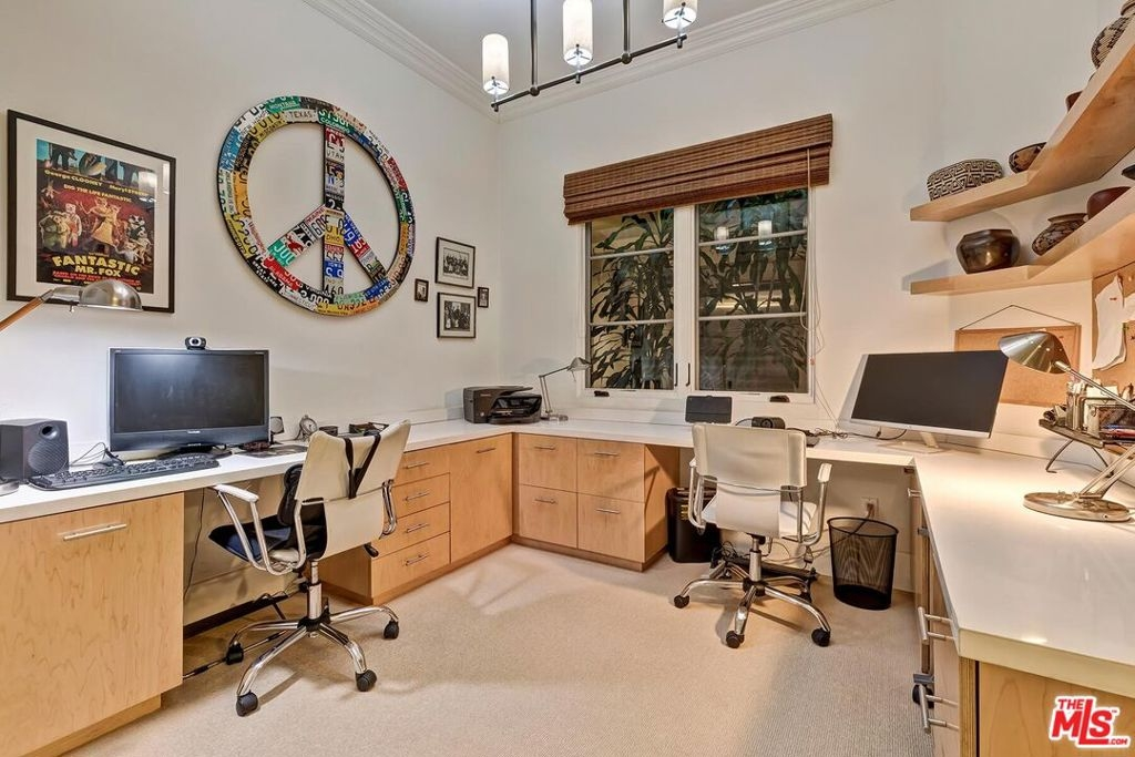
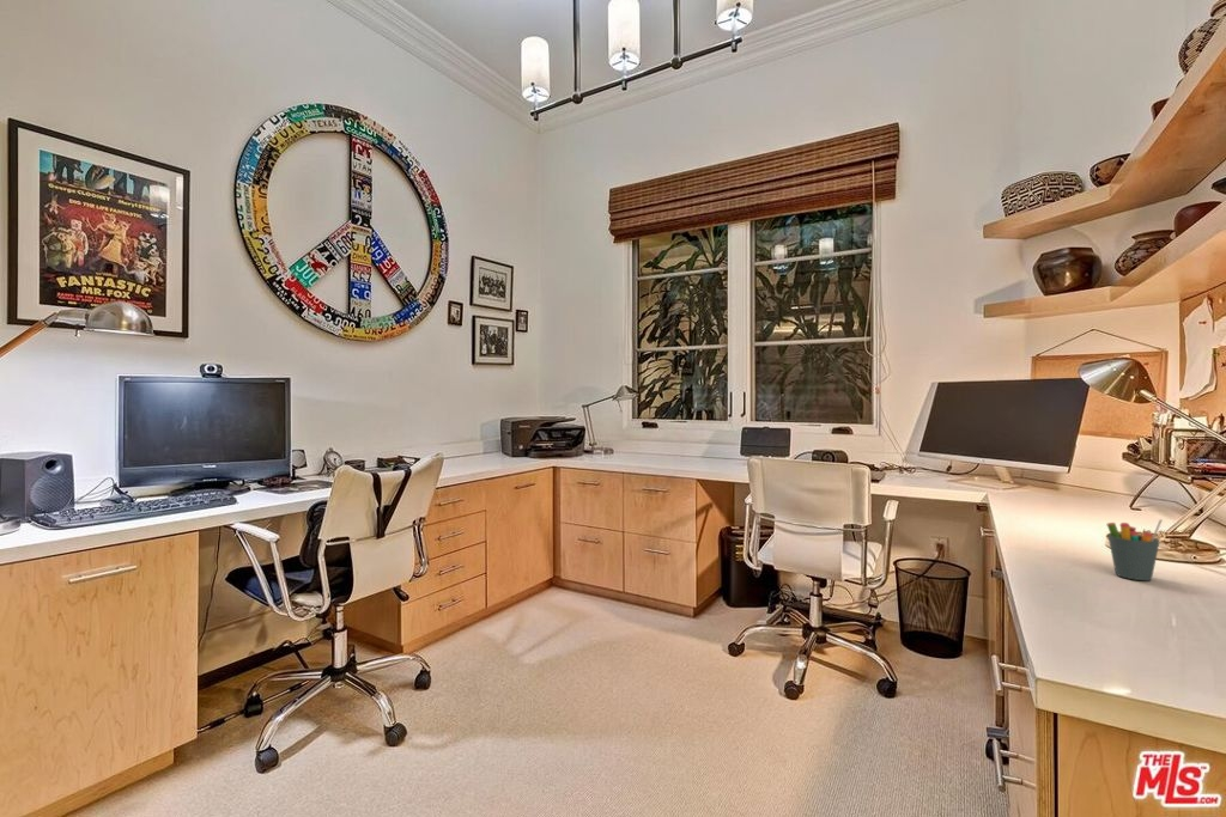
+ pen holder (1133, 545)
